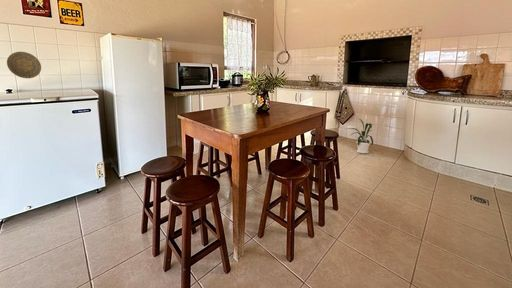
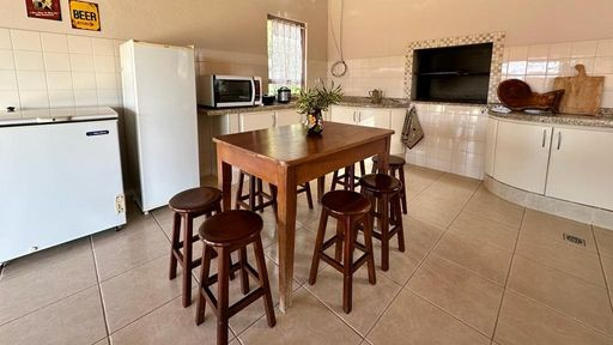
- house plant (362, 135)
- decorative plate (24, 65)
